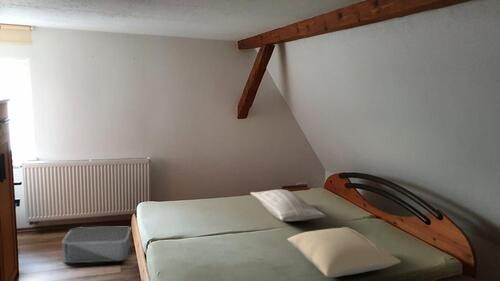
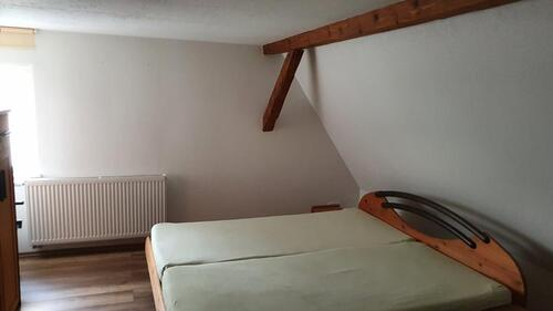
- pillow (340, 250)
- pillow (285, 204)
- storage bin (98, 243)
